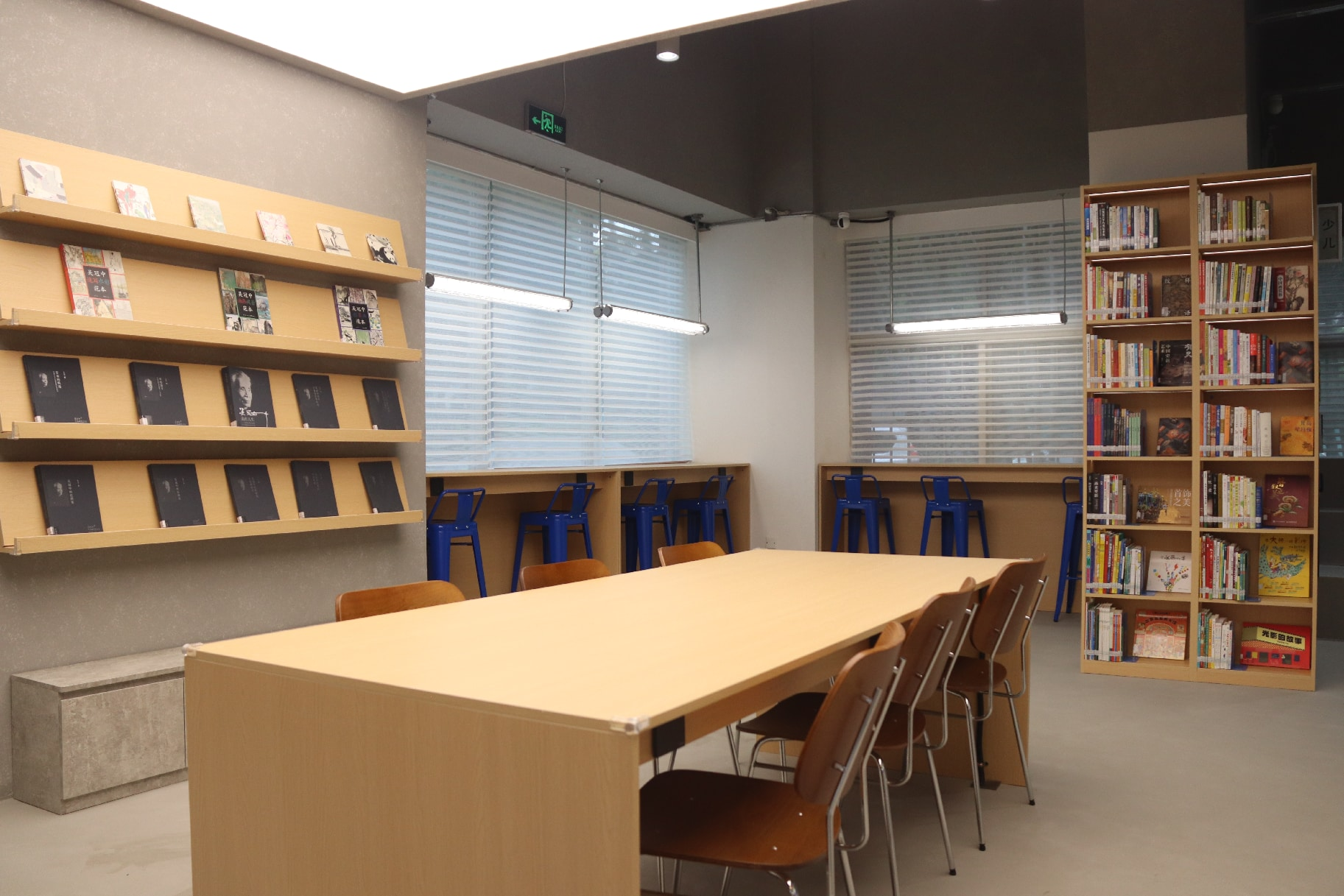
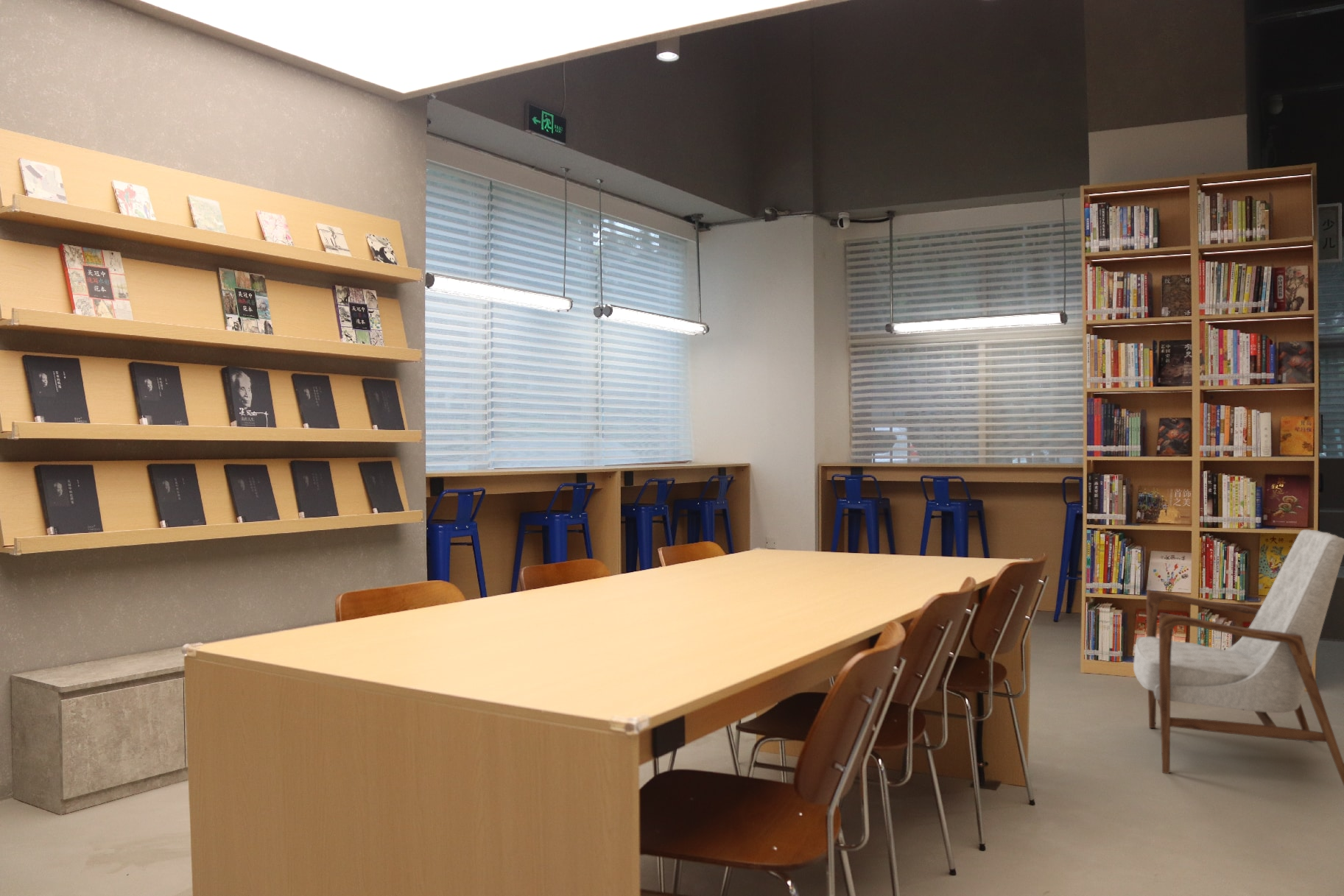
+ armchair (1235, 643)
